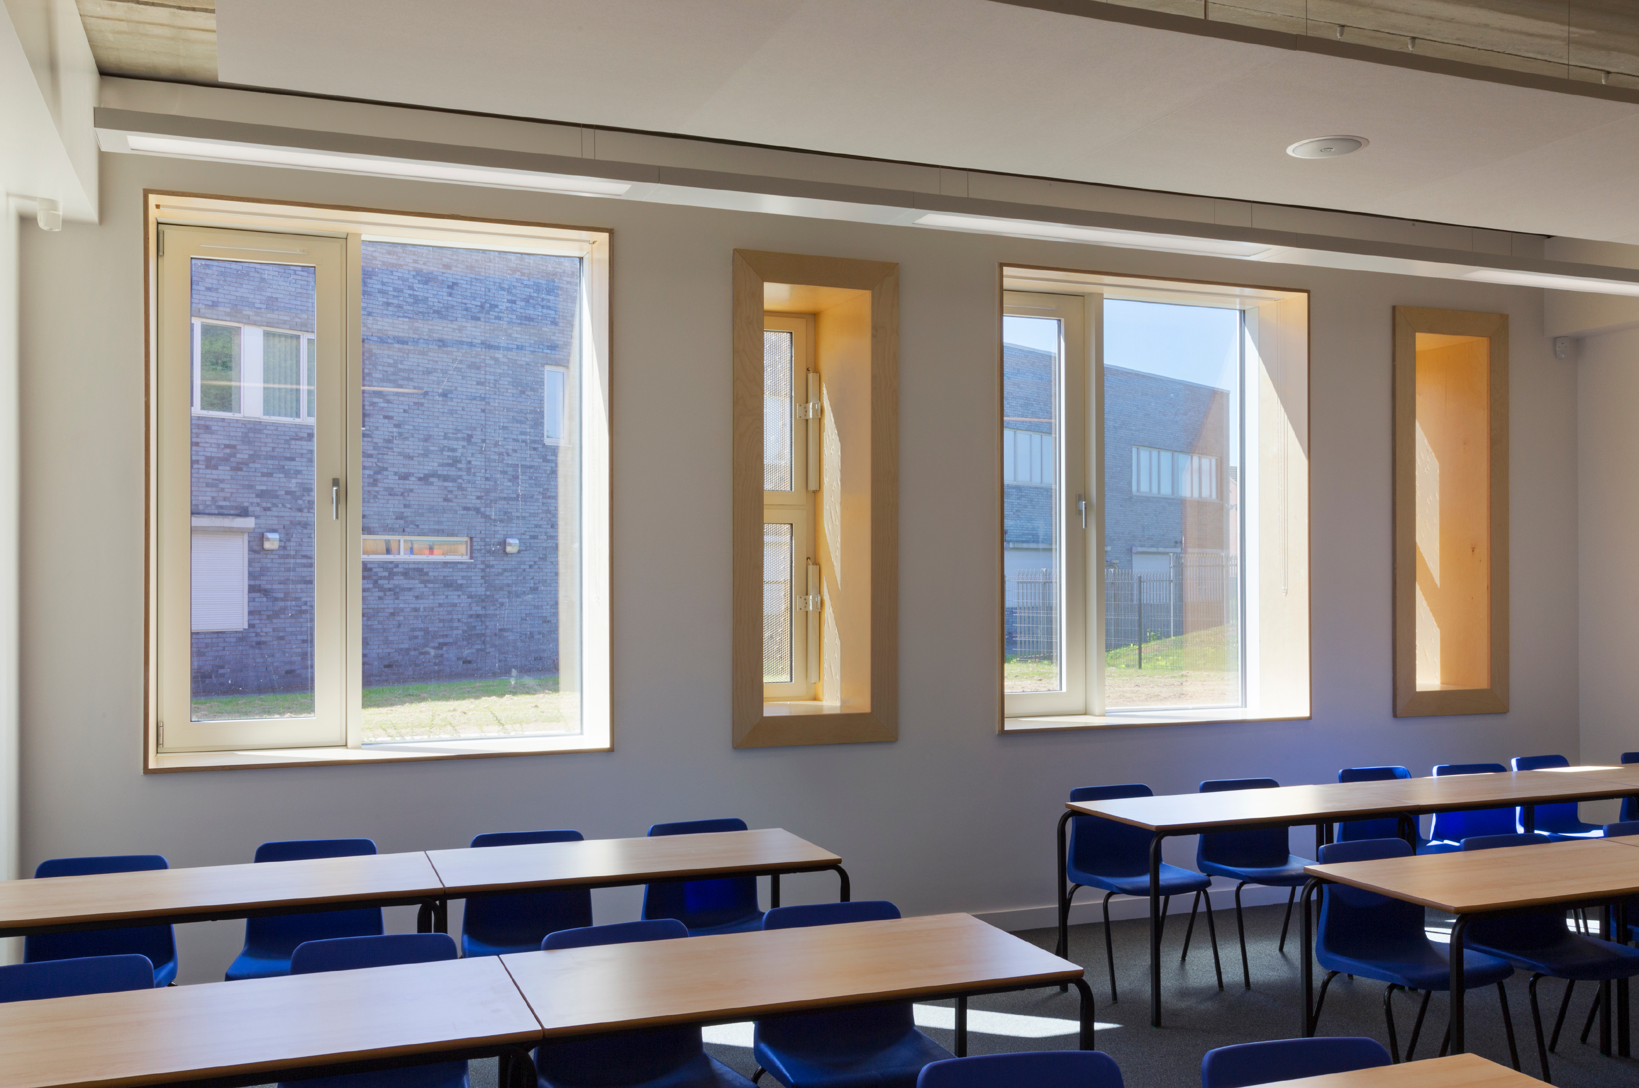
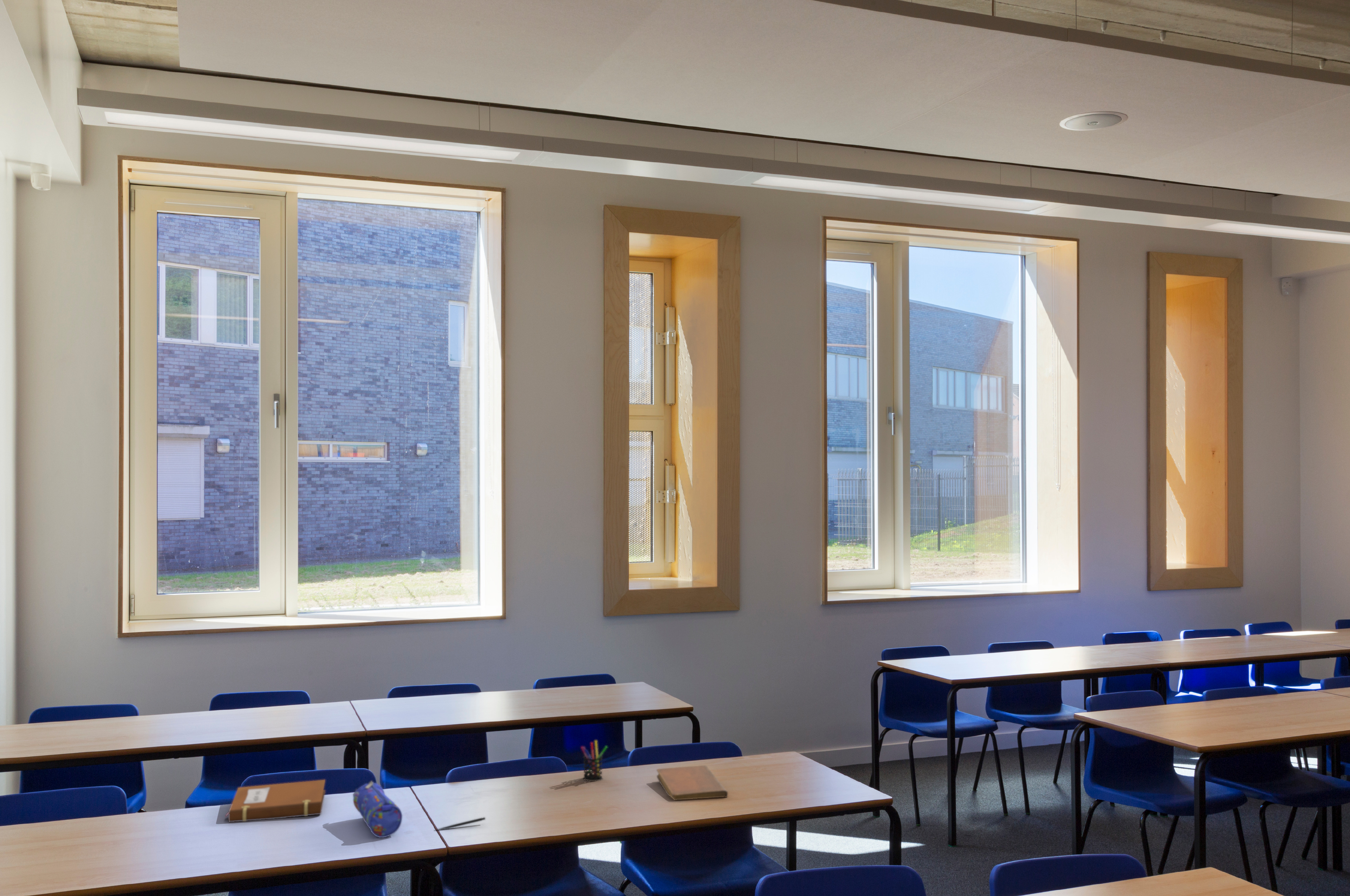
+ notebook (691, 783)
+ pencil case (377, 807)
+ pen holder (595, 760)
+ notebook (276, 801)
+ pen (459, 824)
